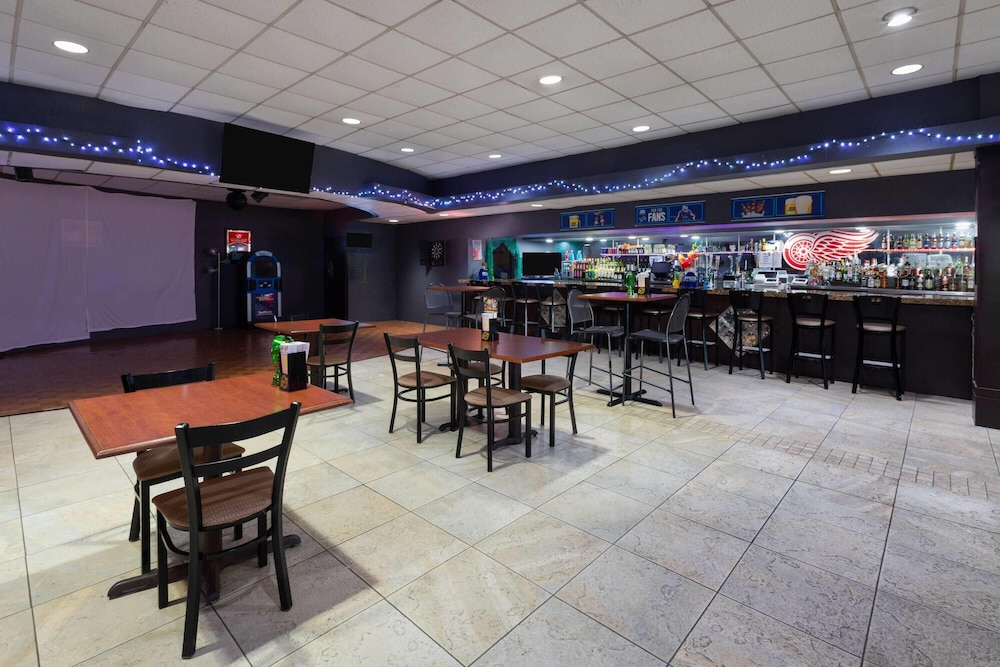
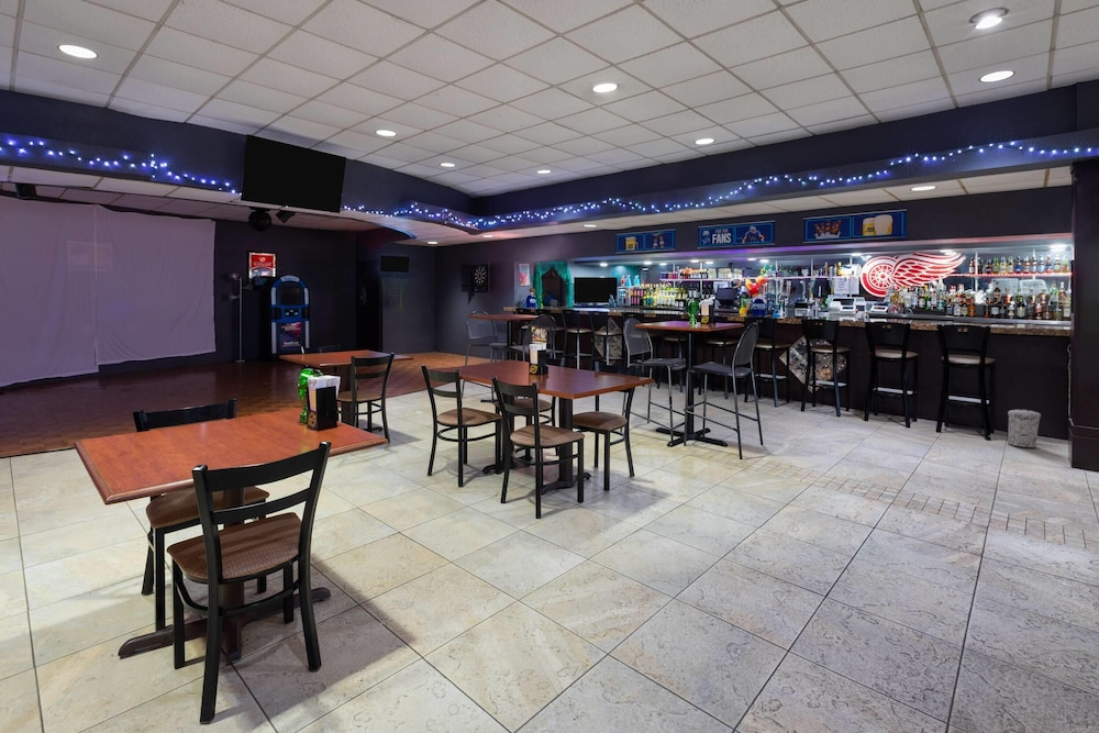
+ trash can (1022, 426)
